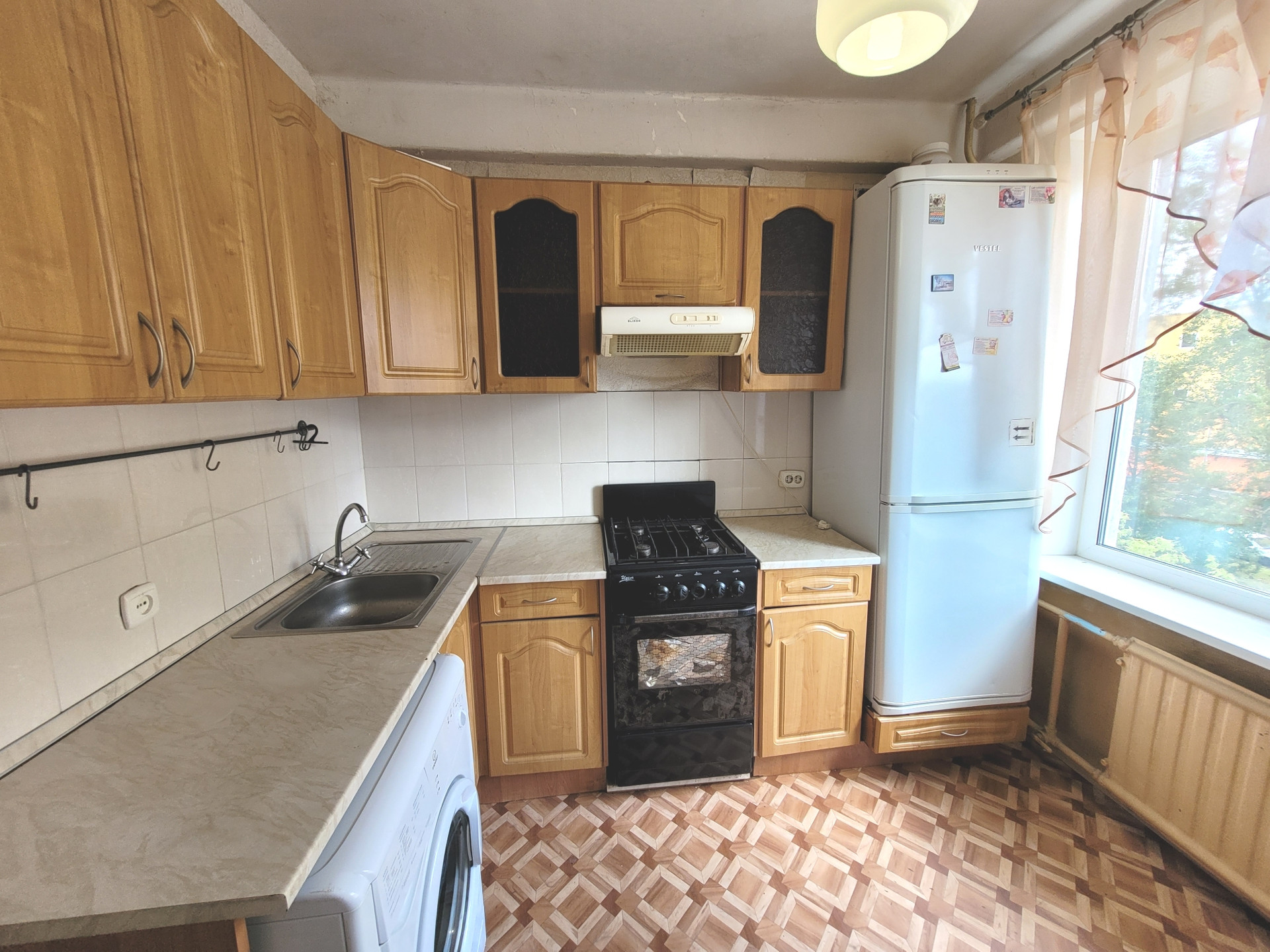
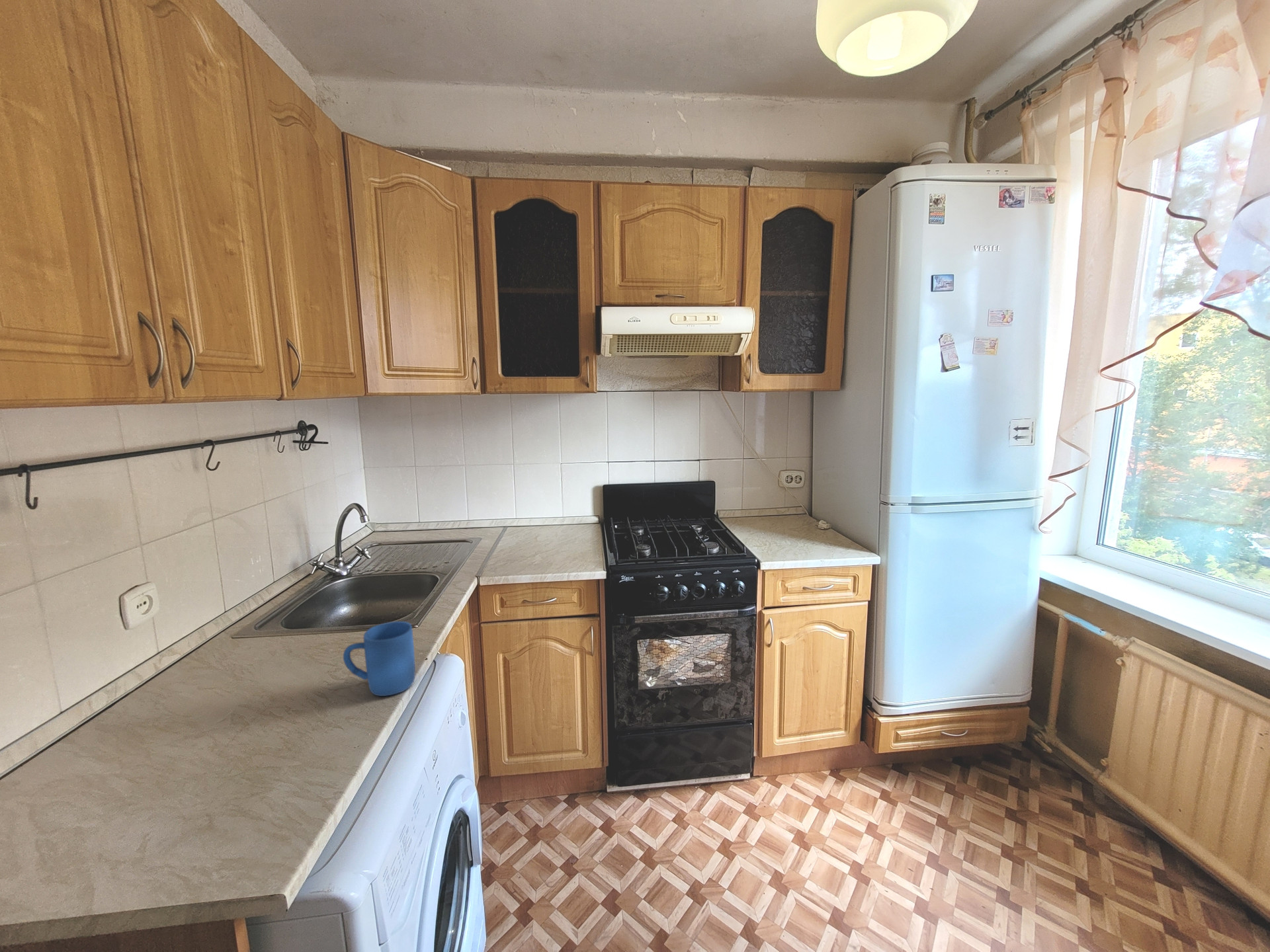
+ mug (380, 660)
